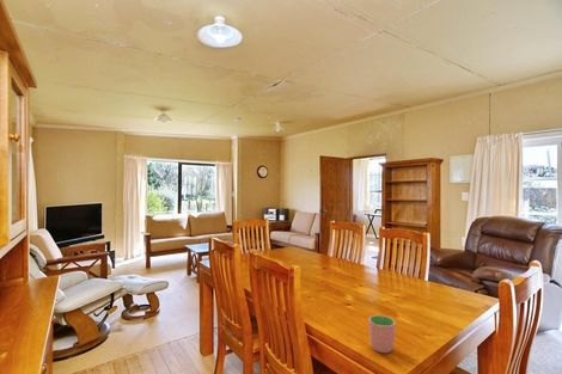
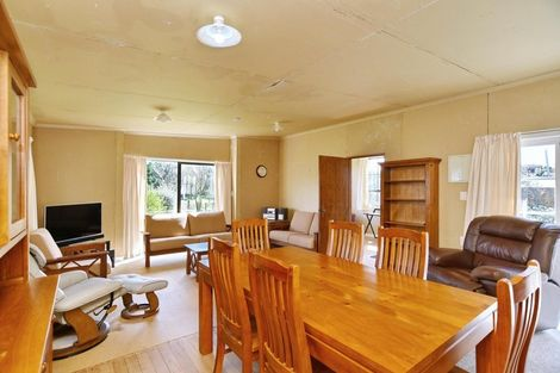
- cup (380, 331)
